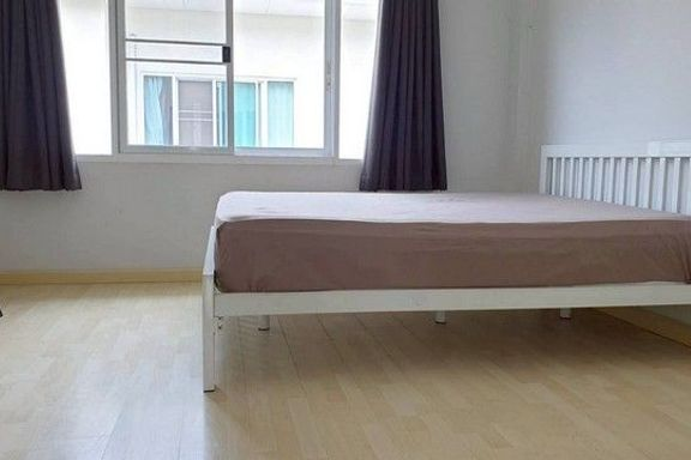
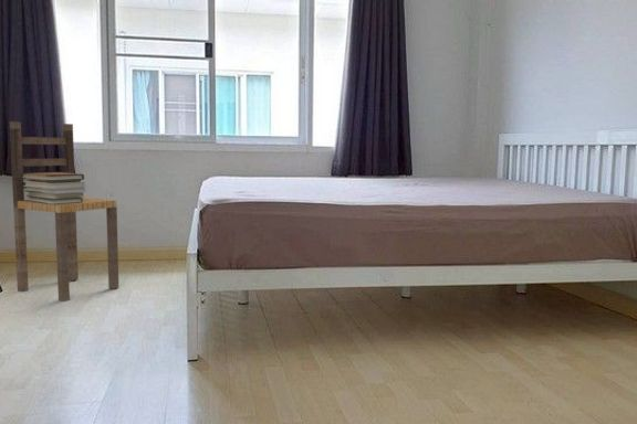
+ book stack (53, 187)
+ chair (65, 206)
